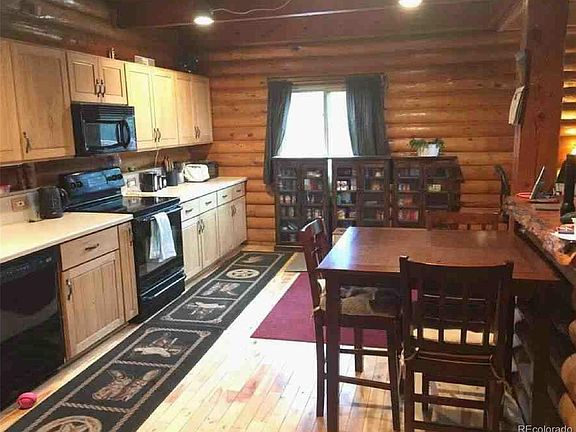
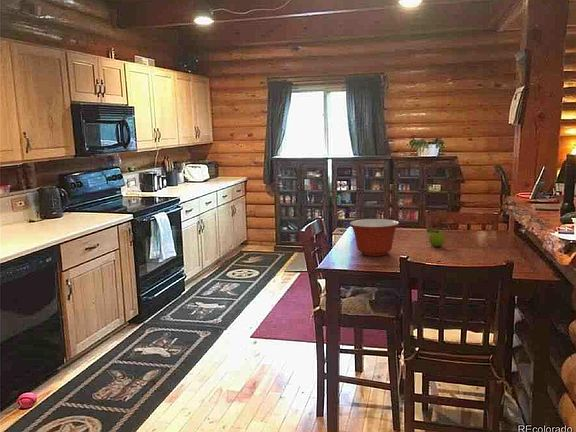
+ fruit (435, 237)
+ mixing bowl (374, 238)
